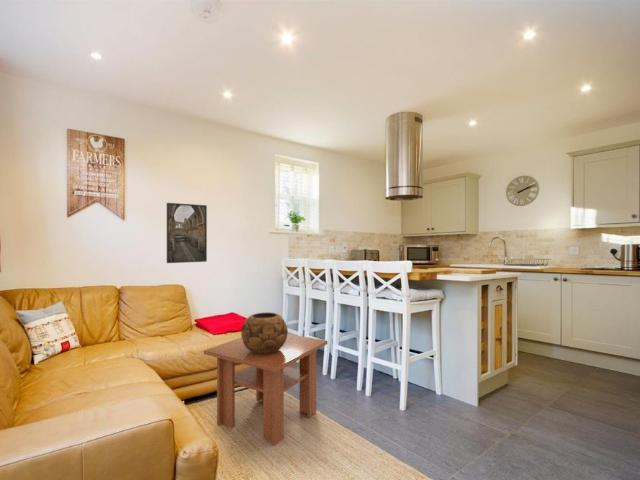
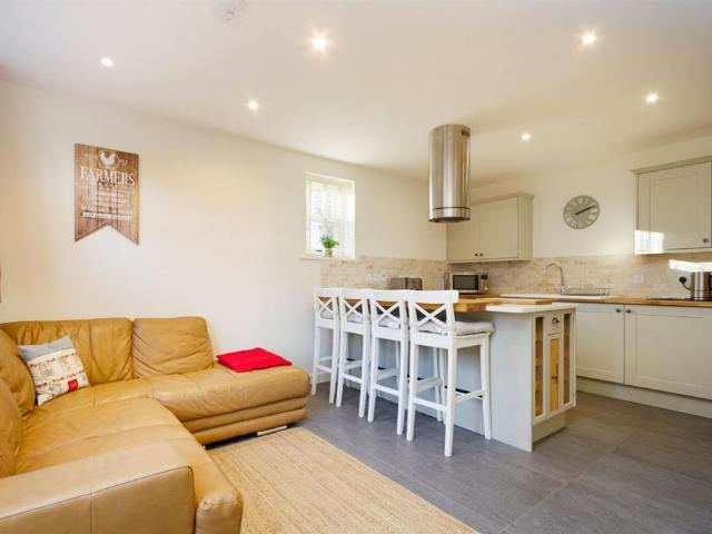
- decorative bowl (264, 332)
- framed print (187, 233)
- coffee table (268, 381)
